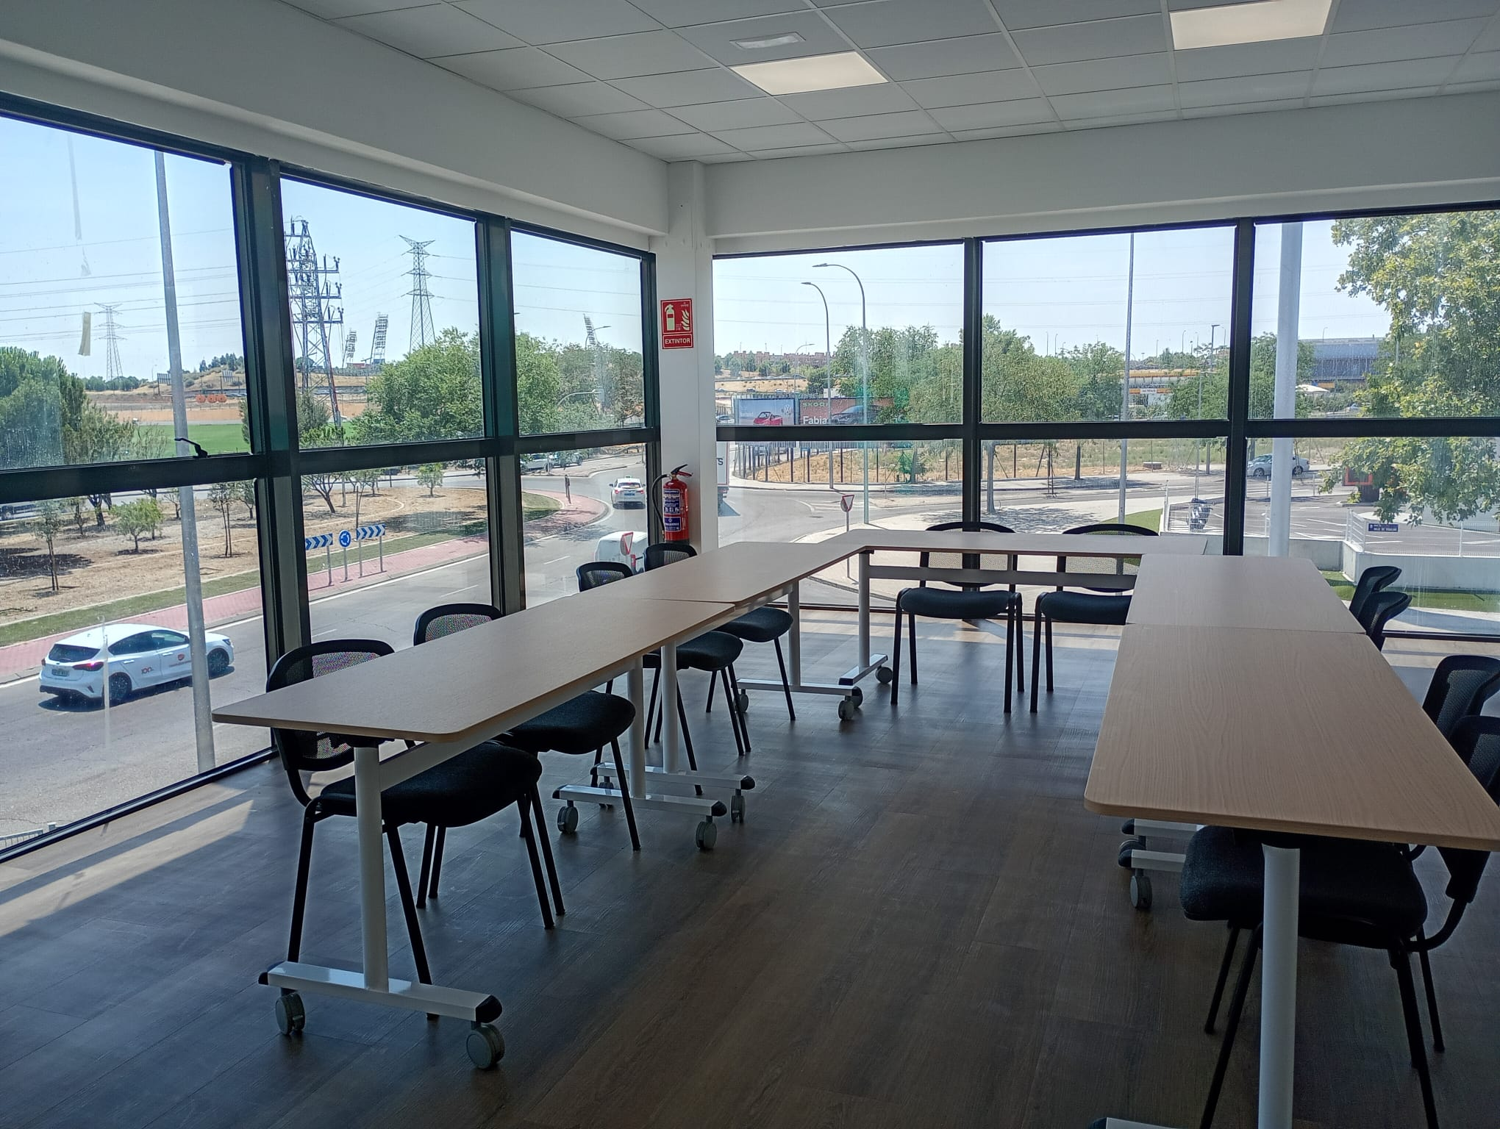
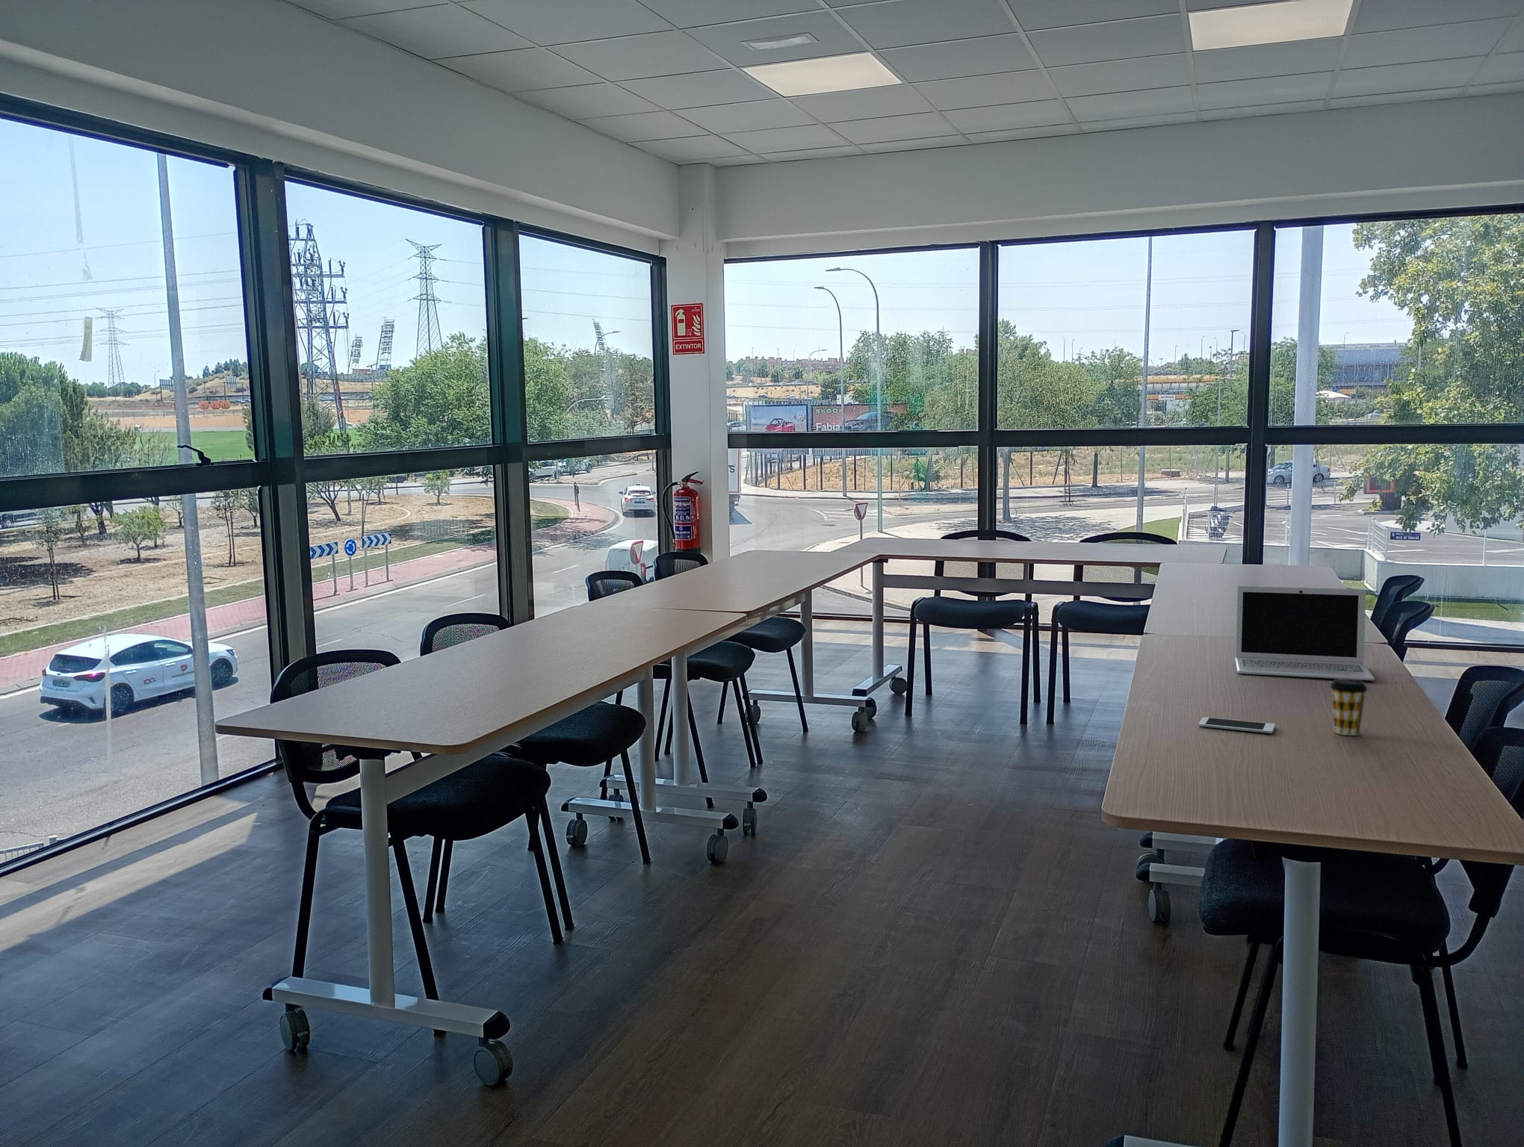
+ cell phone (1236, 725)
+ laptop (1302, 631)
+ coffee cup (1348, 707)
